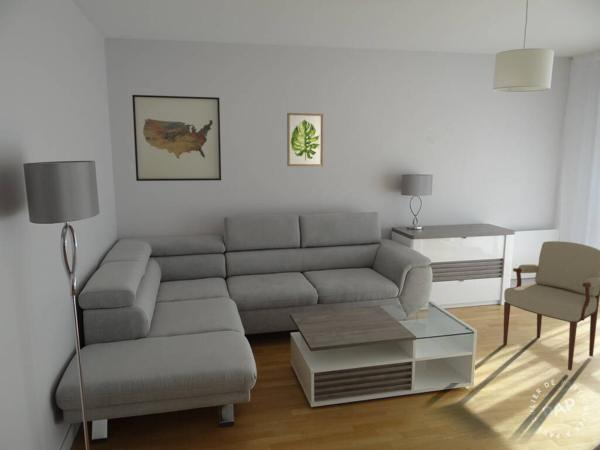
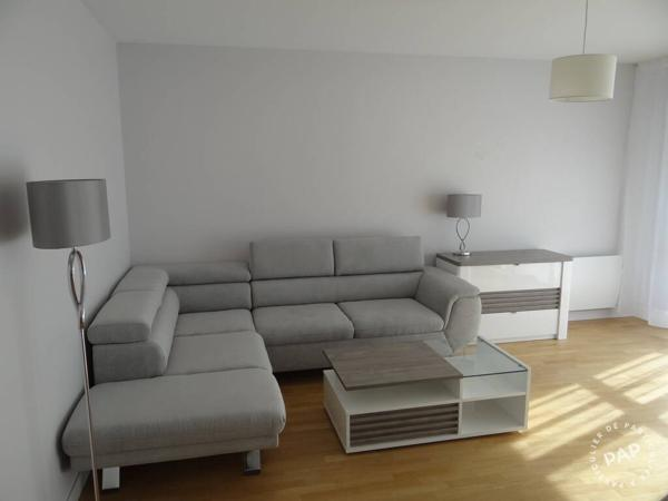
- wall art (178, 139)
- armchair (554, 298)
- wall art (305, 140)
